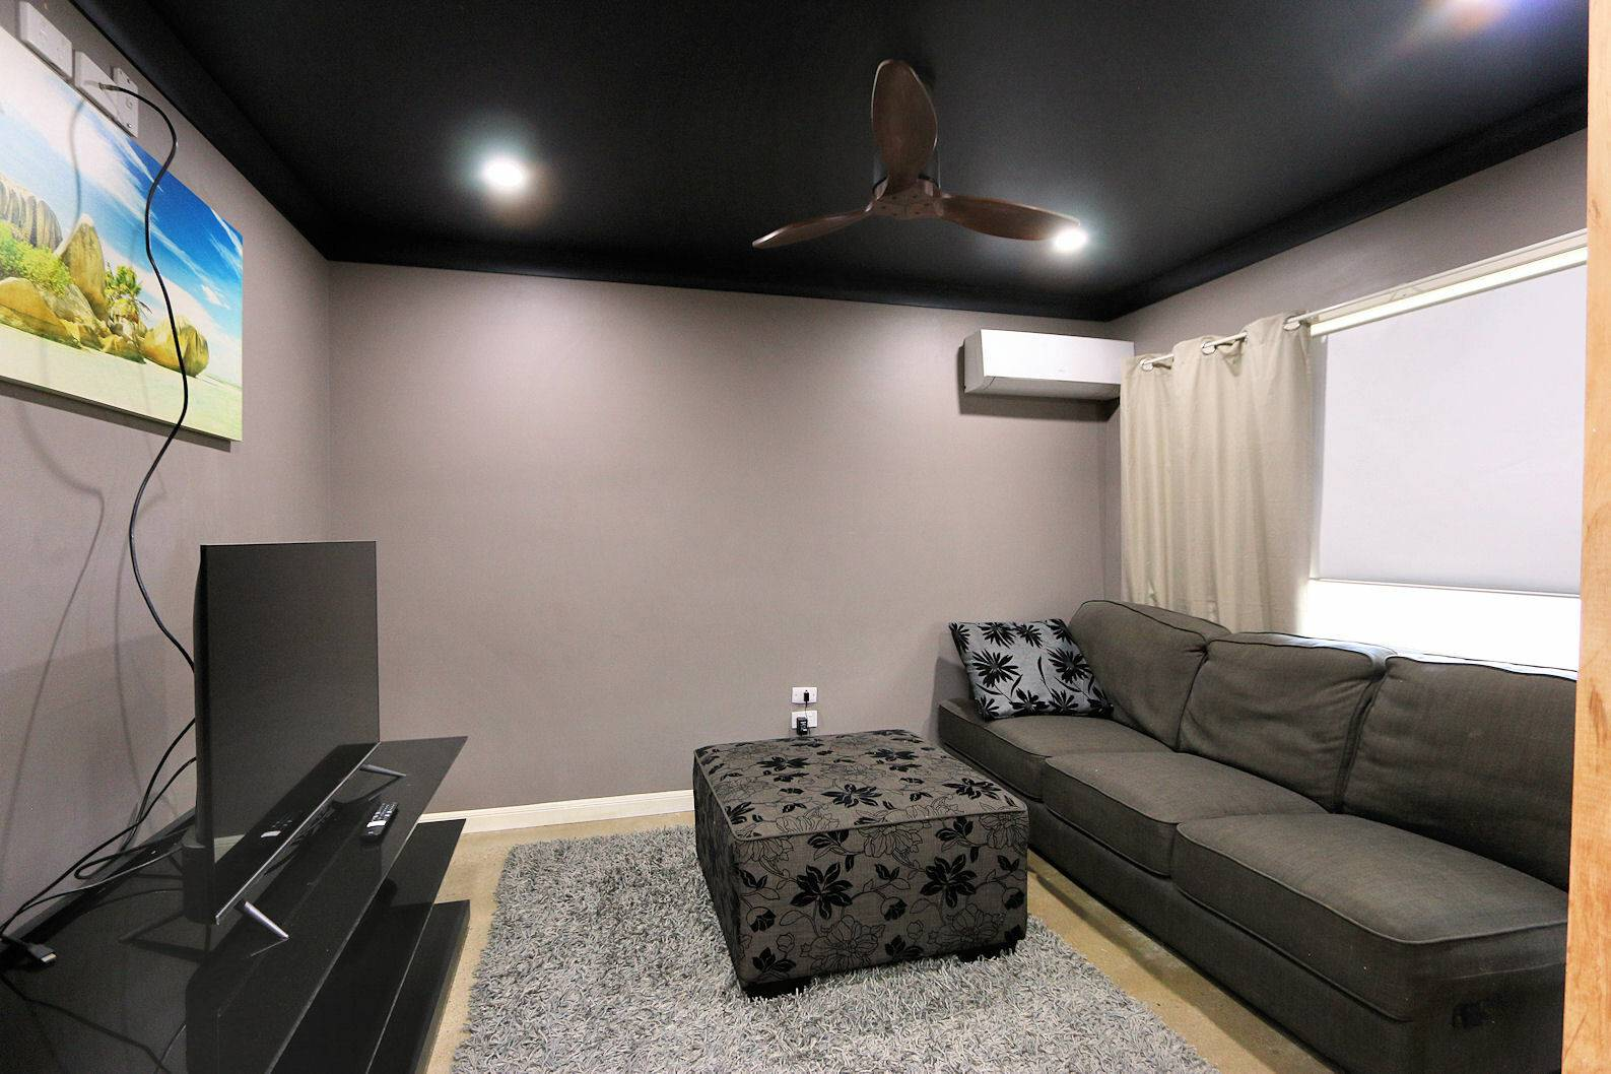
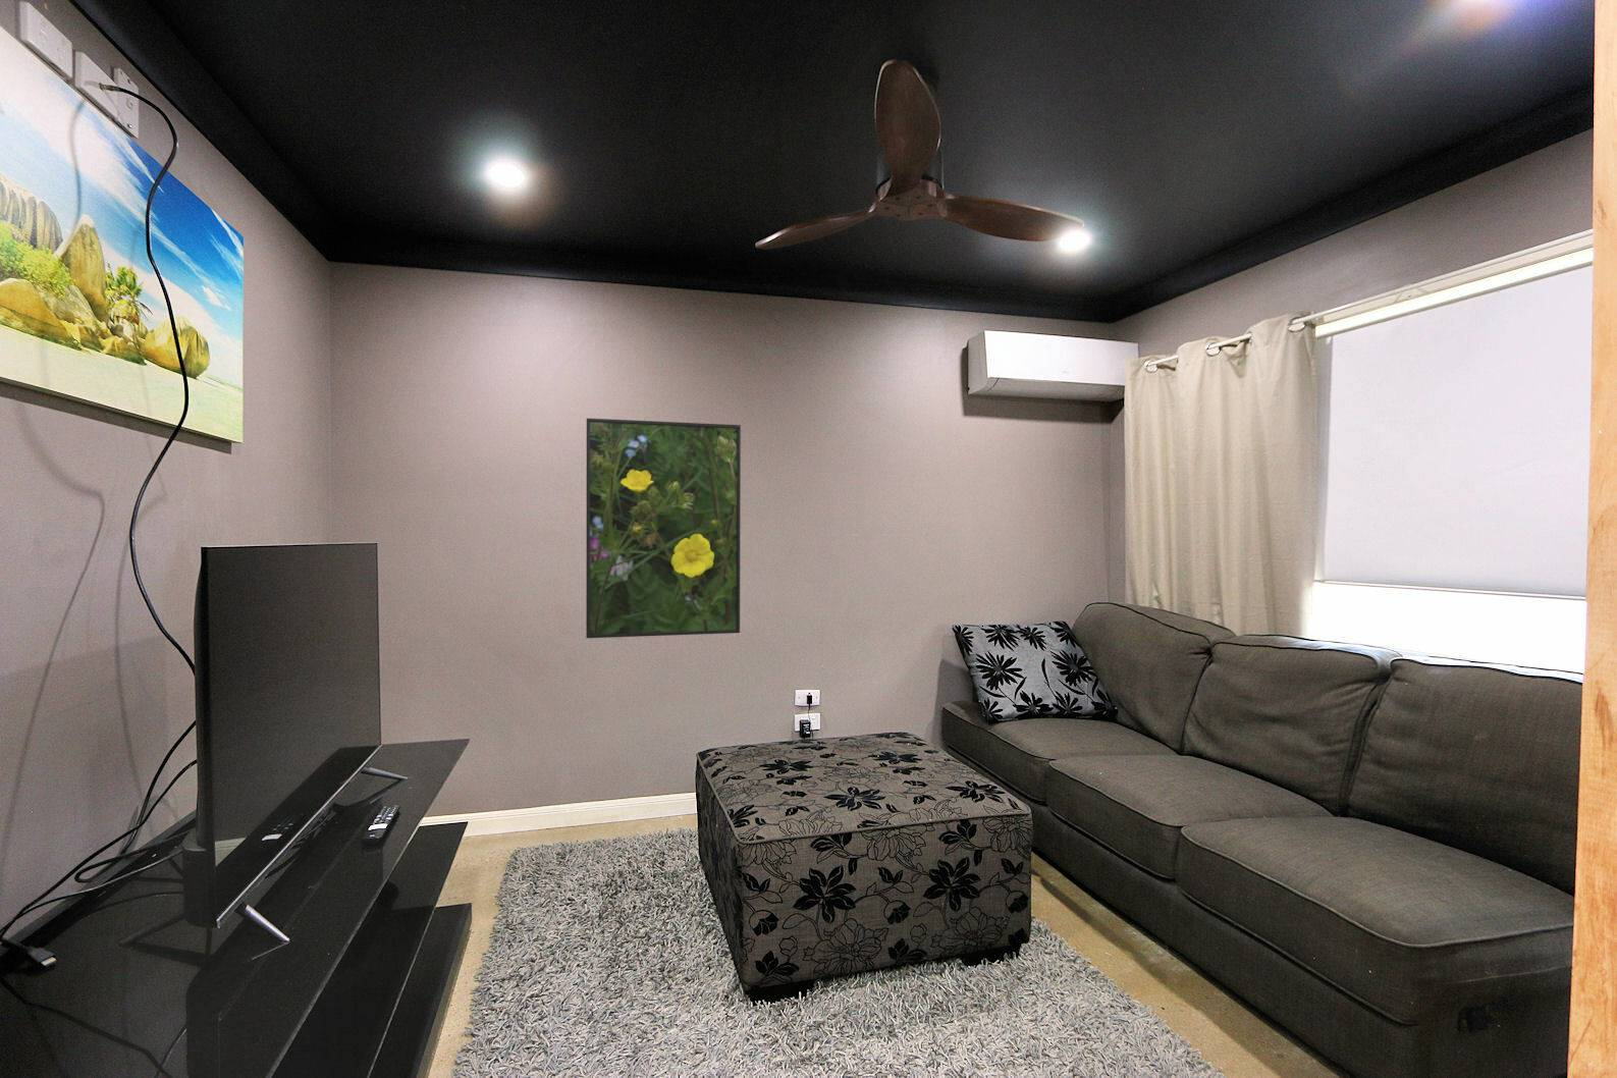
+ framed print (665, 529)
